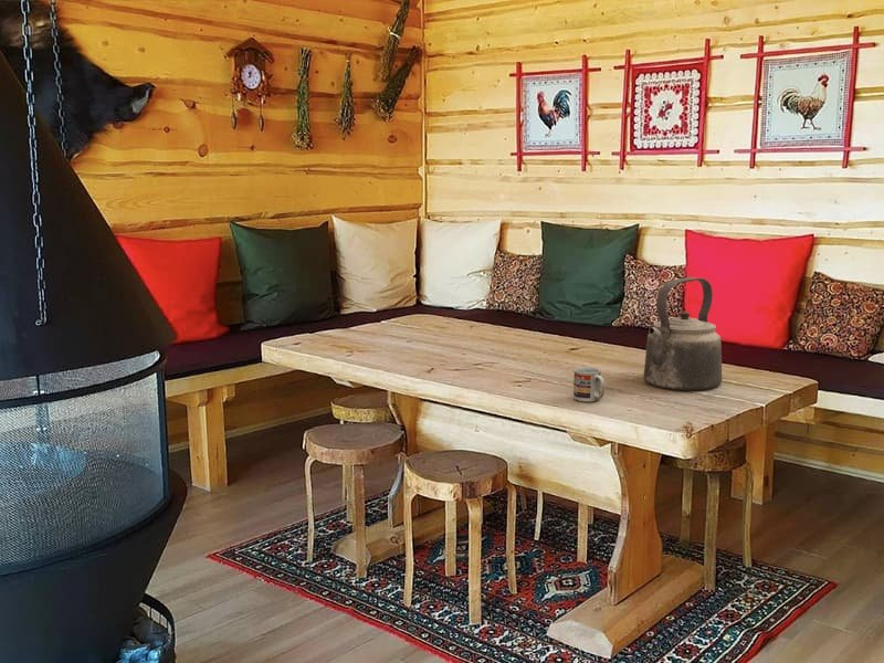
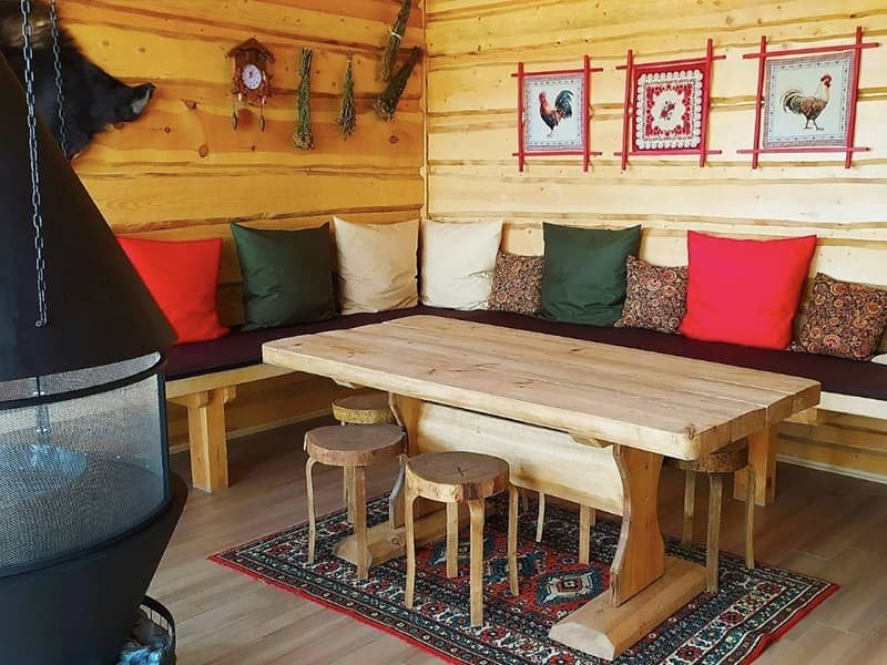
- kettle (680, 332)
- cup (590, 385)
